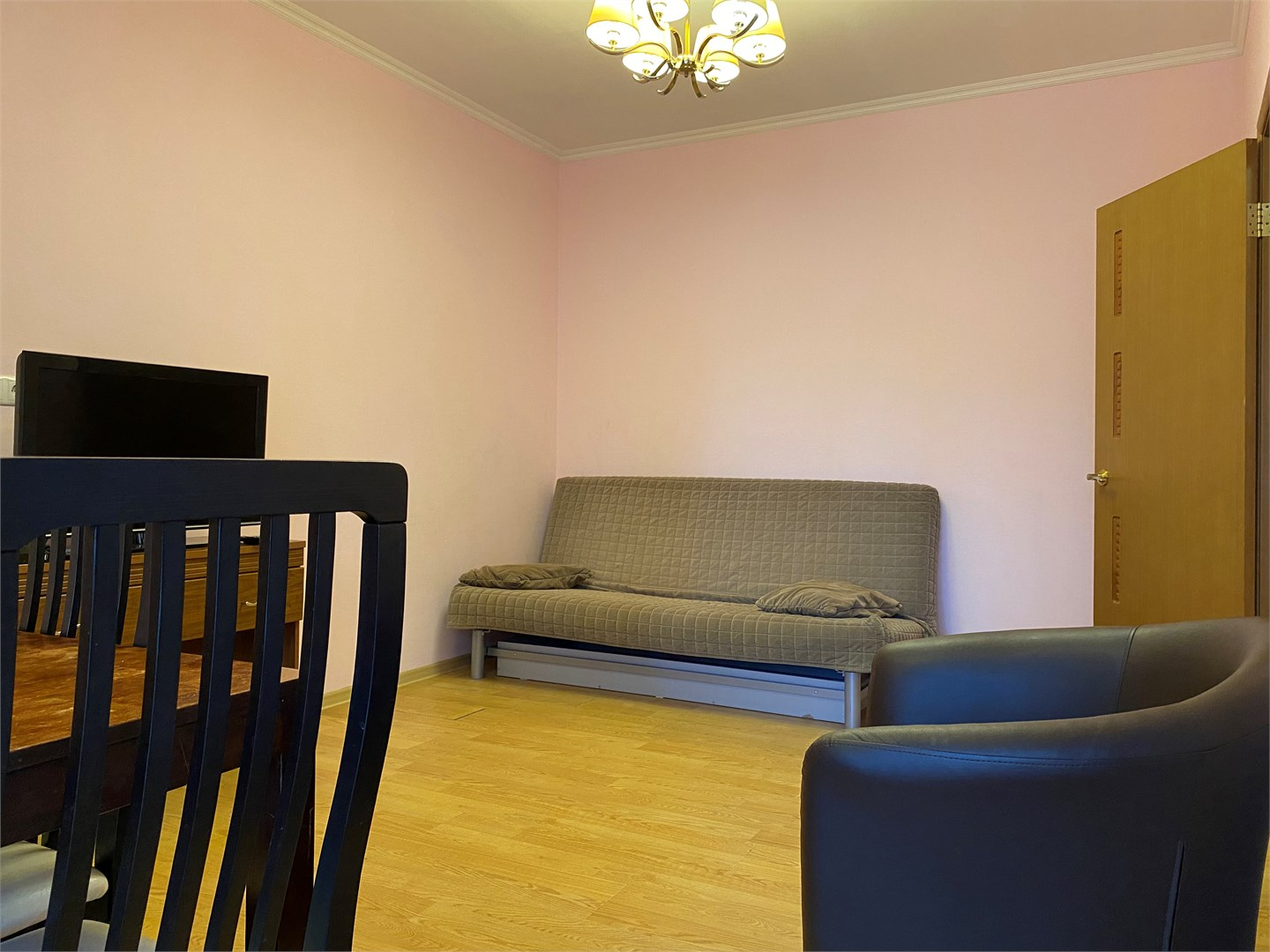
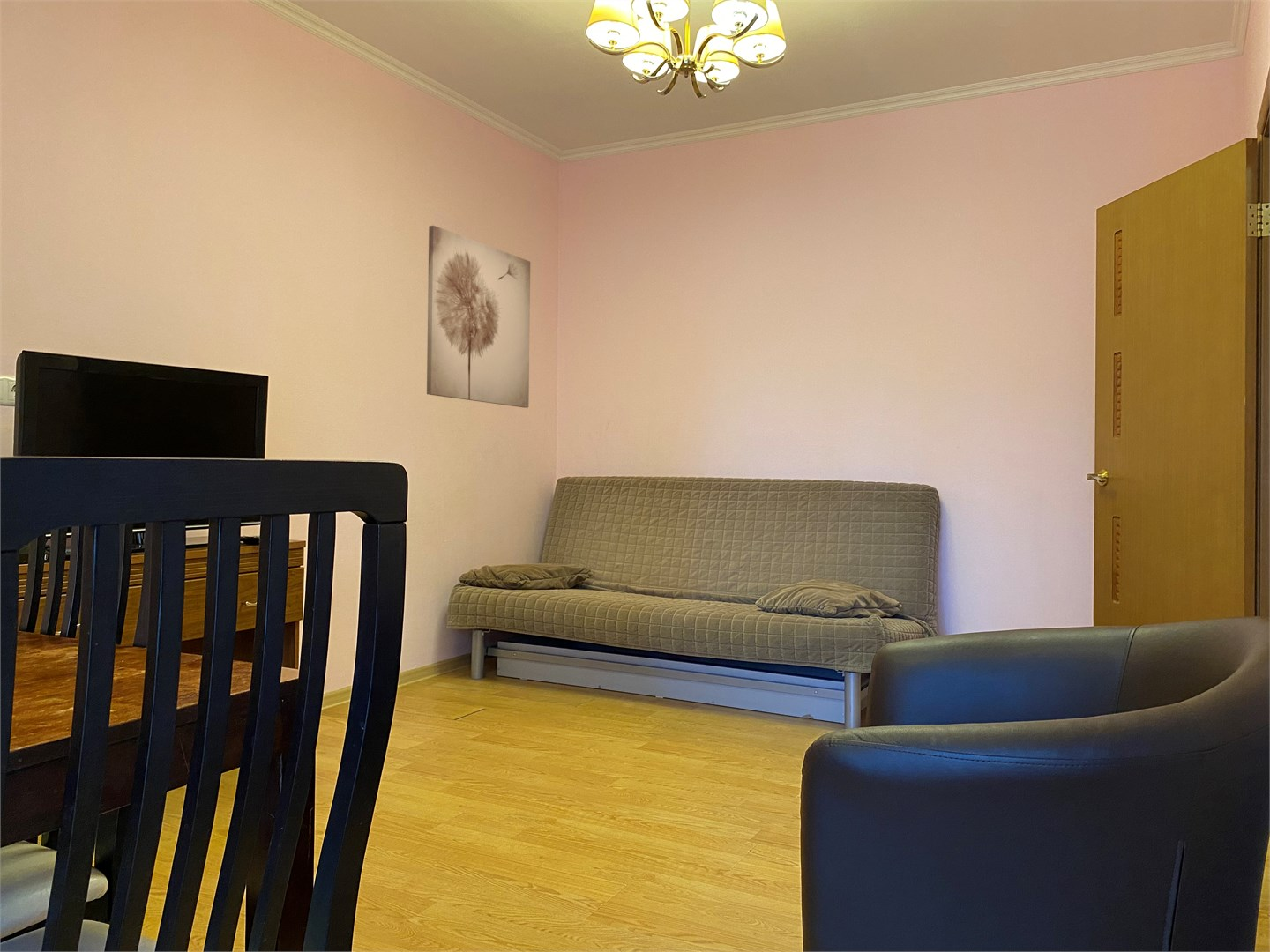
+ wall art (482, 323)
